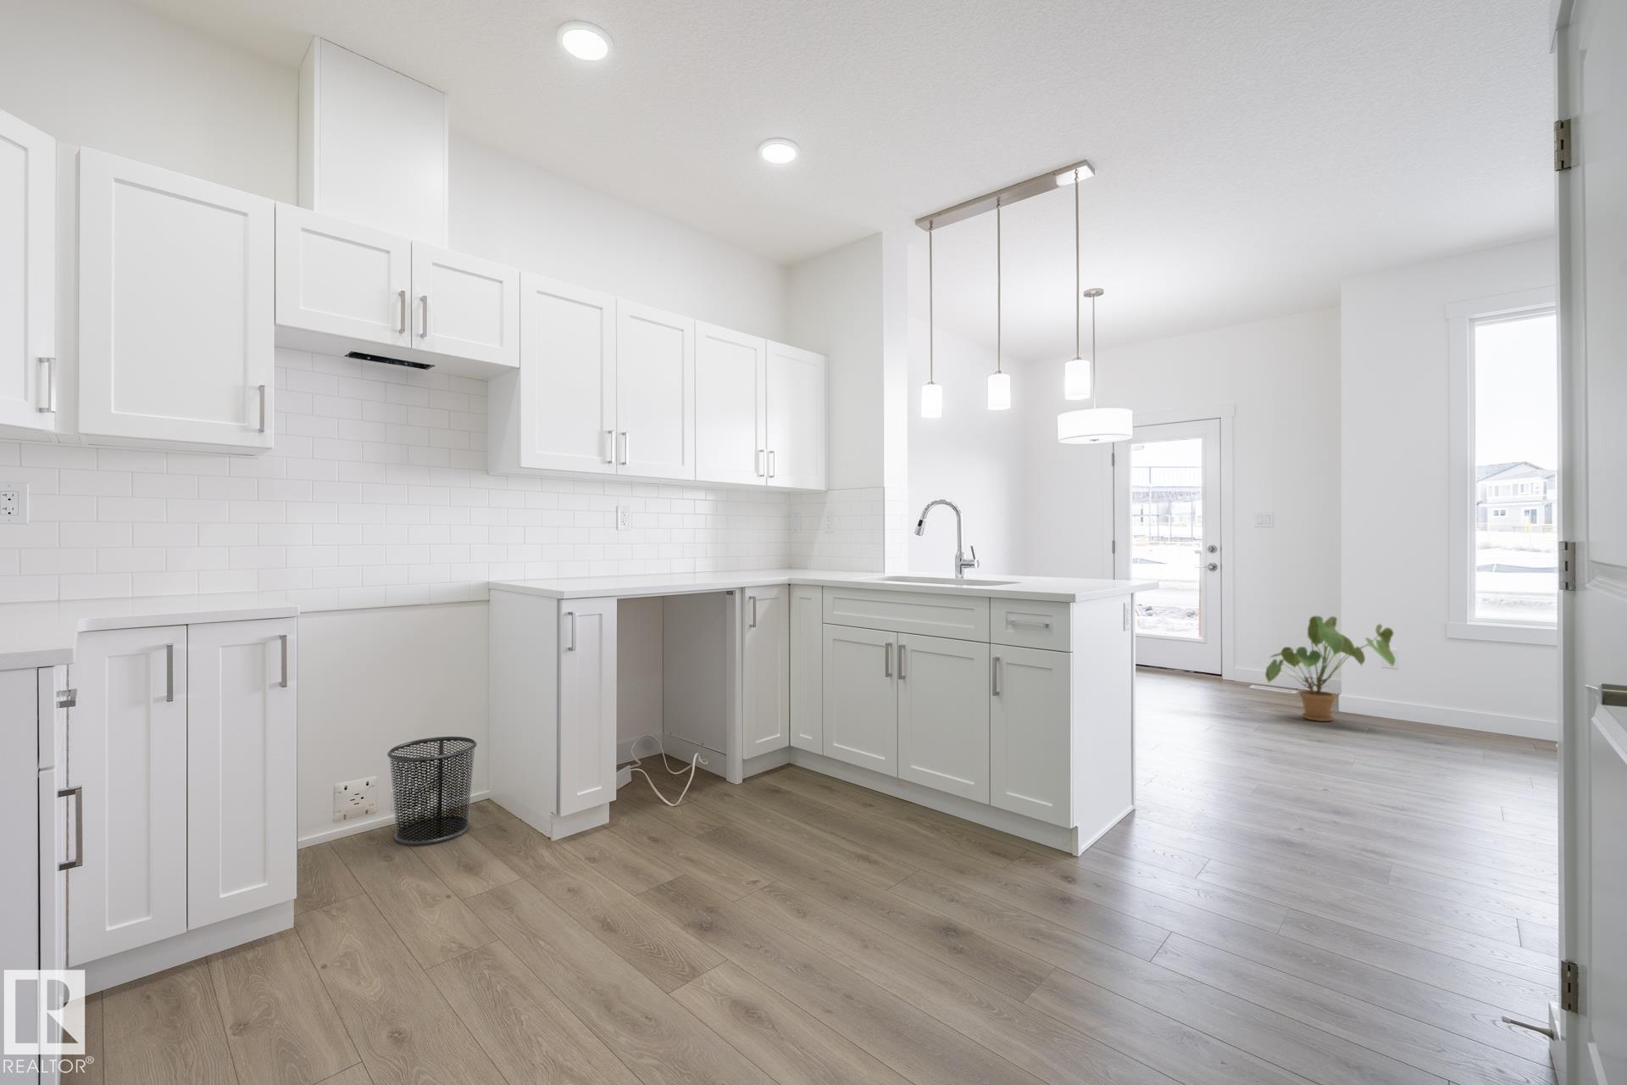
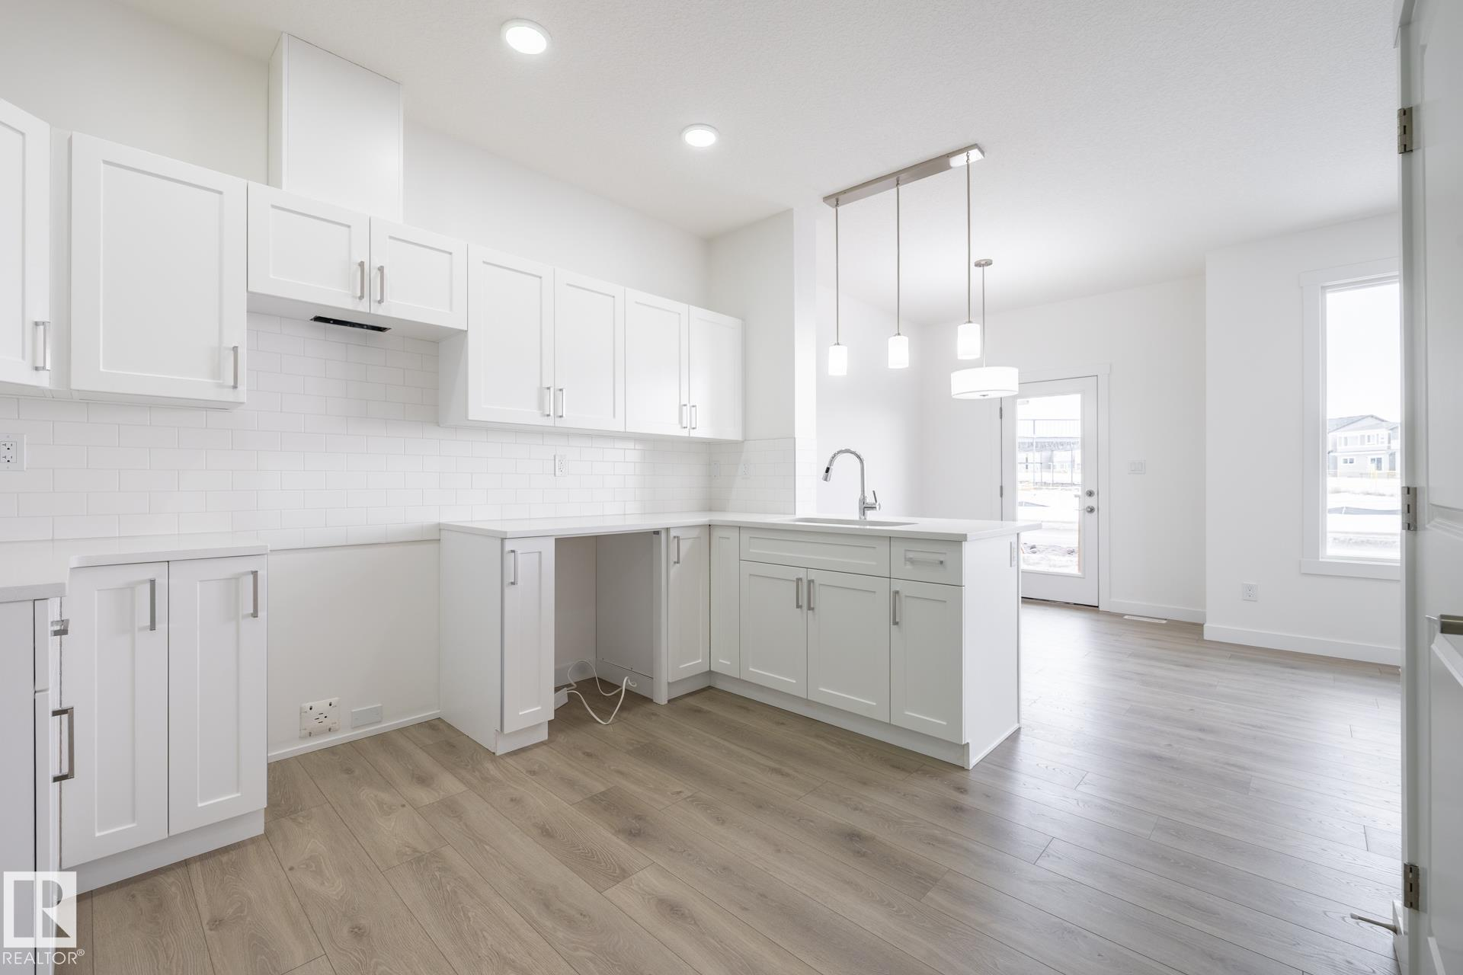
- house plant (1328, 665)
- trash can (433, 790)
